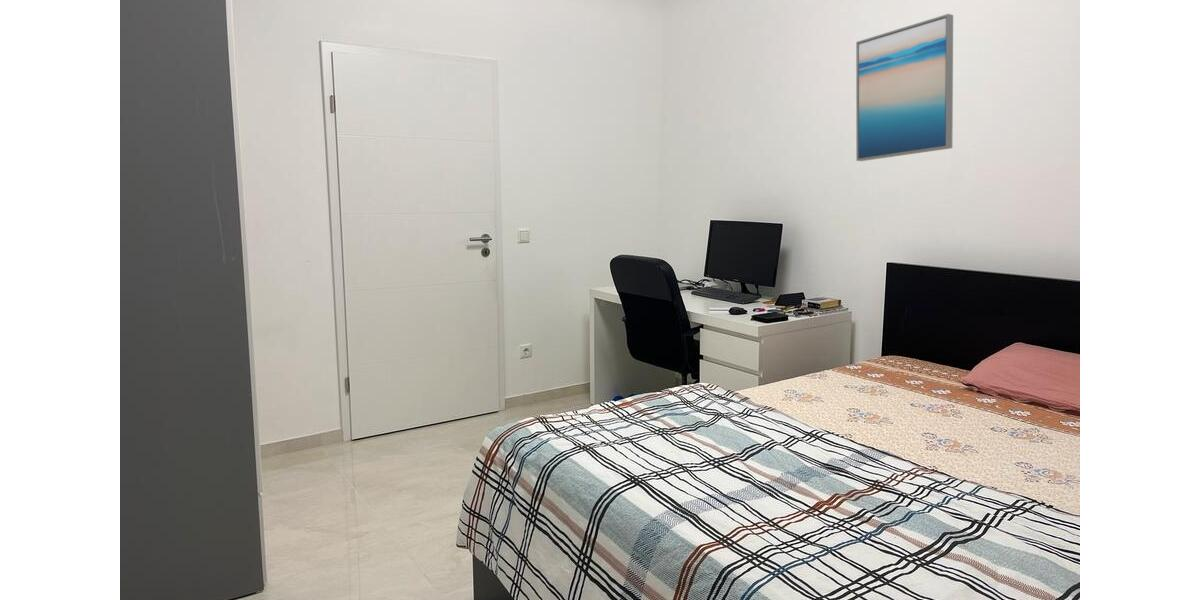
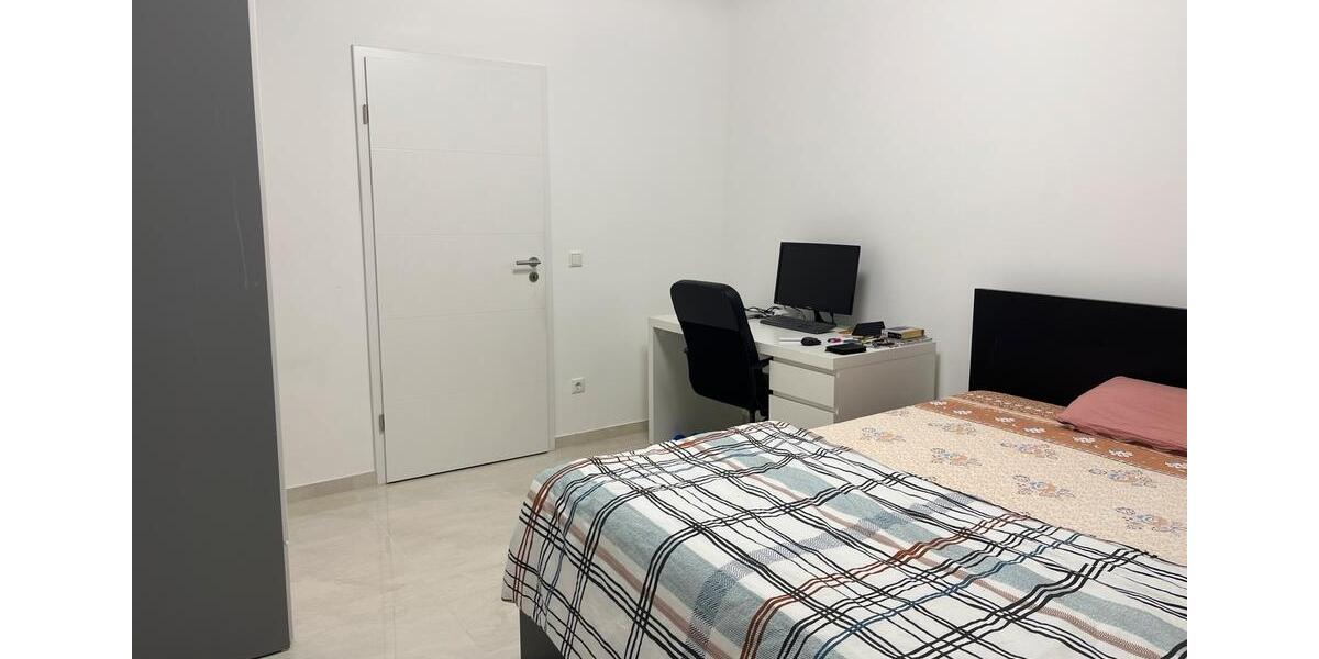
- wall art (901, 92)
